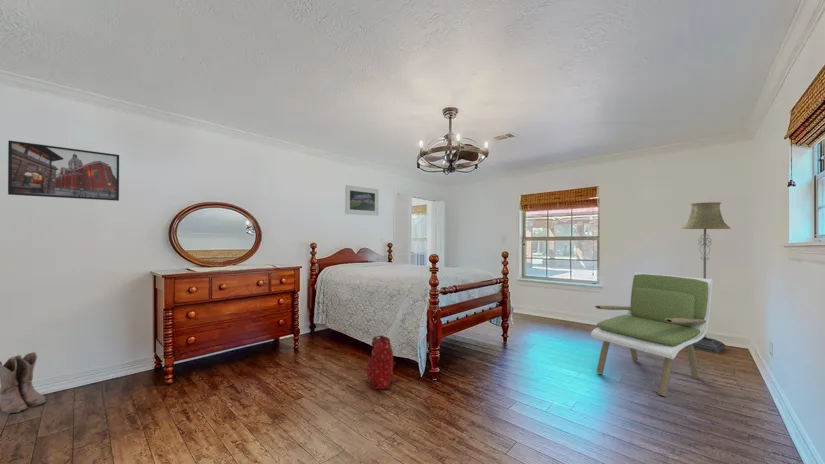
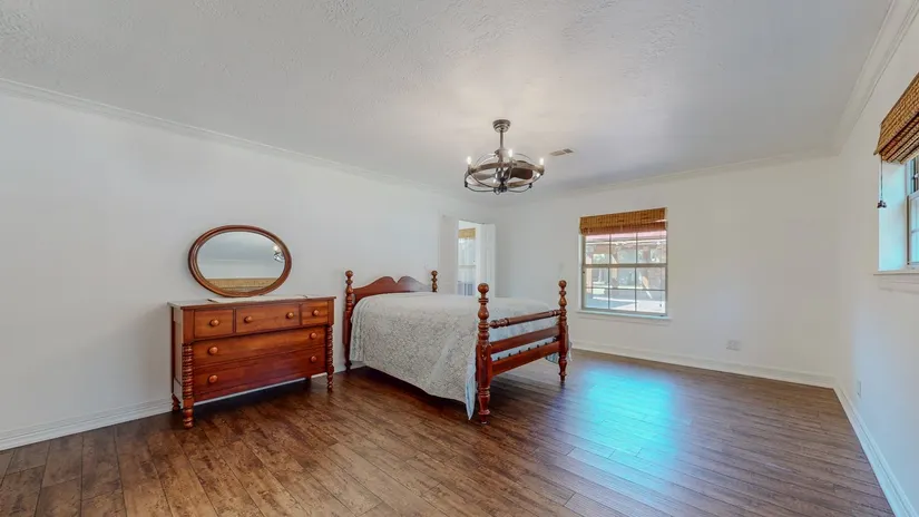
- floor lamp (704, 275)
- backpack (384, 358)
- armchair (650, 326)
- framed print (68, 173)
- boots (21, 380)
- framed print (362, 201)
